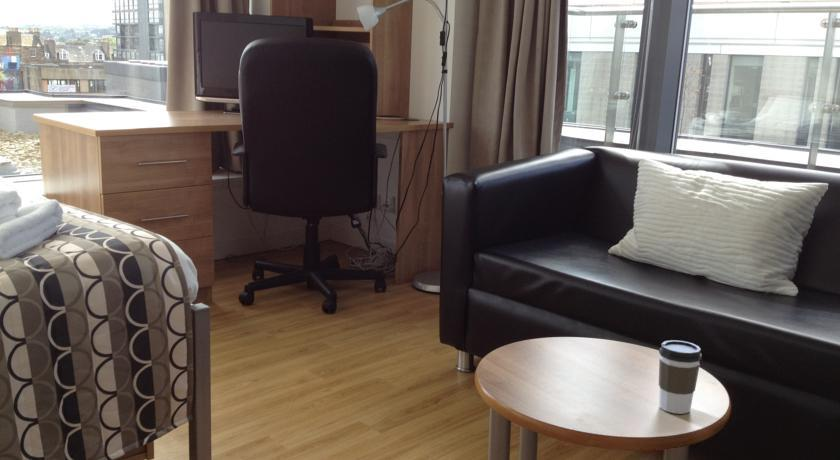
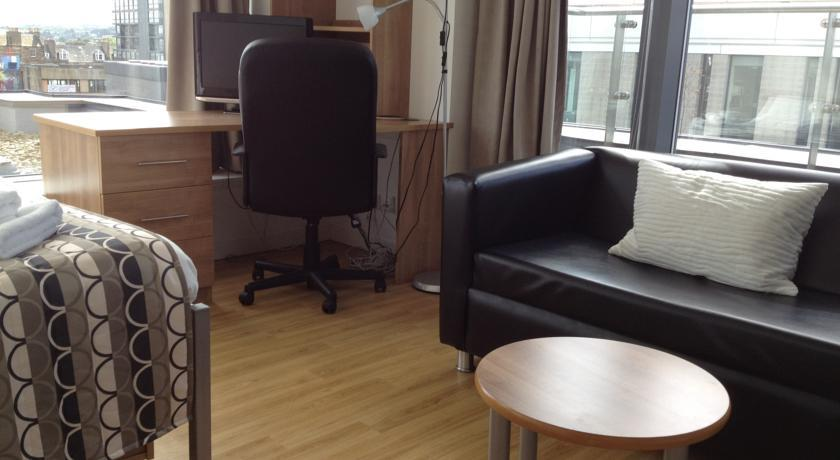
- coffee cup (677, 377)
